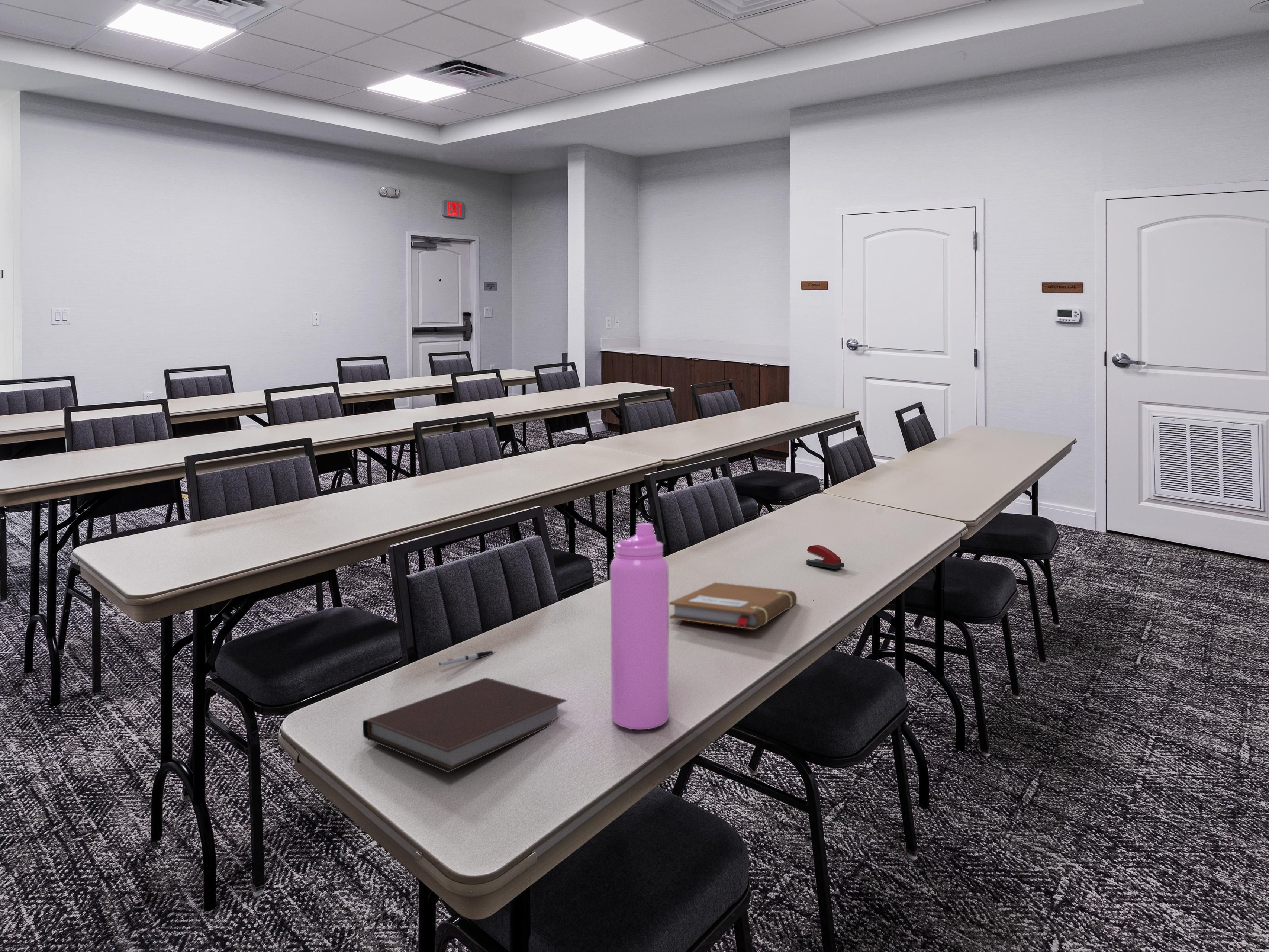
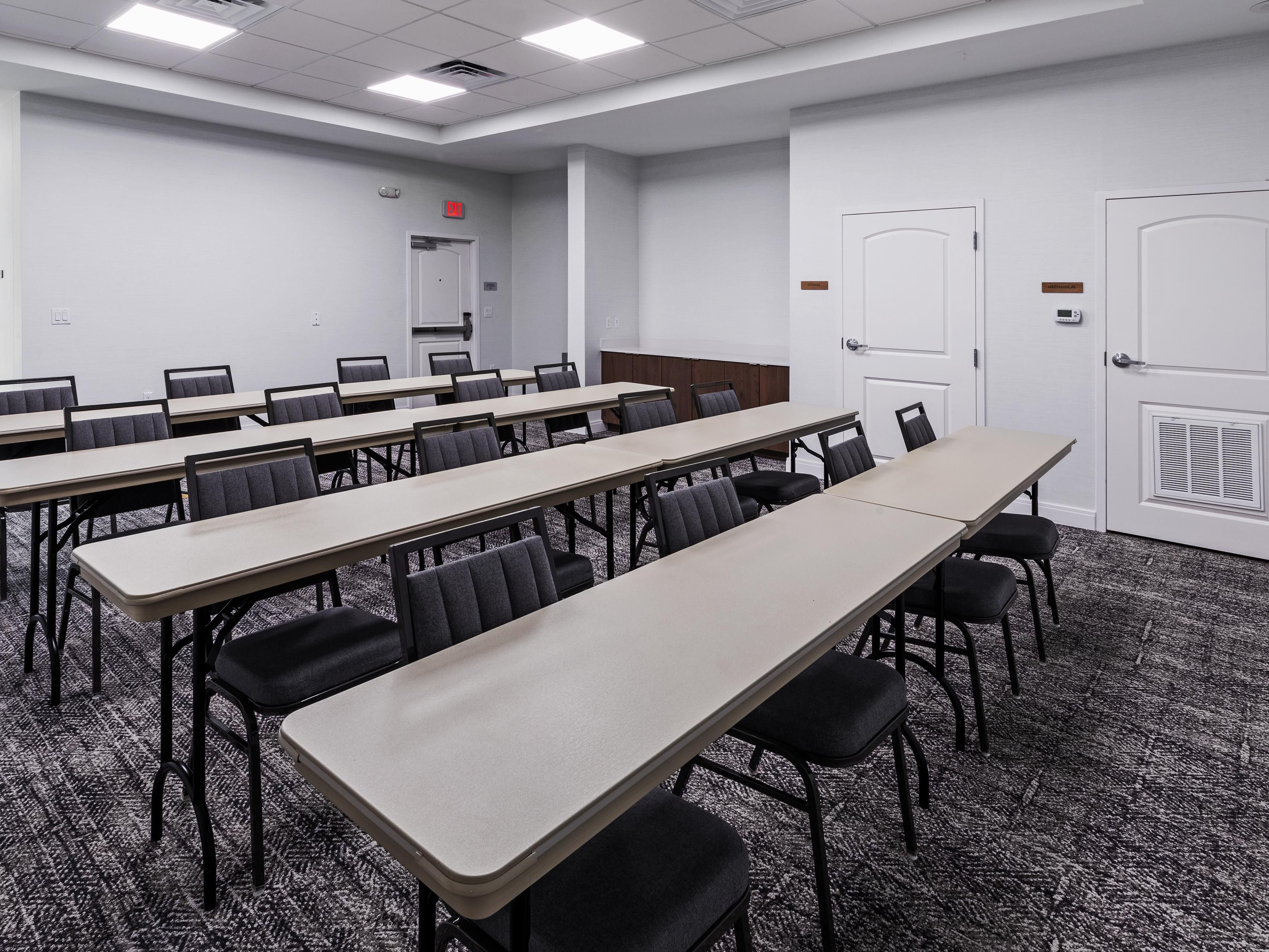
- notebook (468, 718)
- pen (470, 657)
- stapler (823, 556)
- notebook (734, 605)
- water bottle (639, 623)
